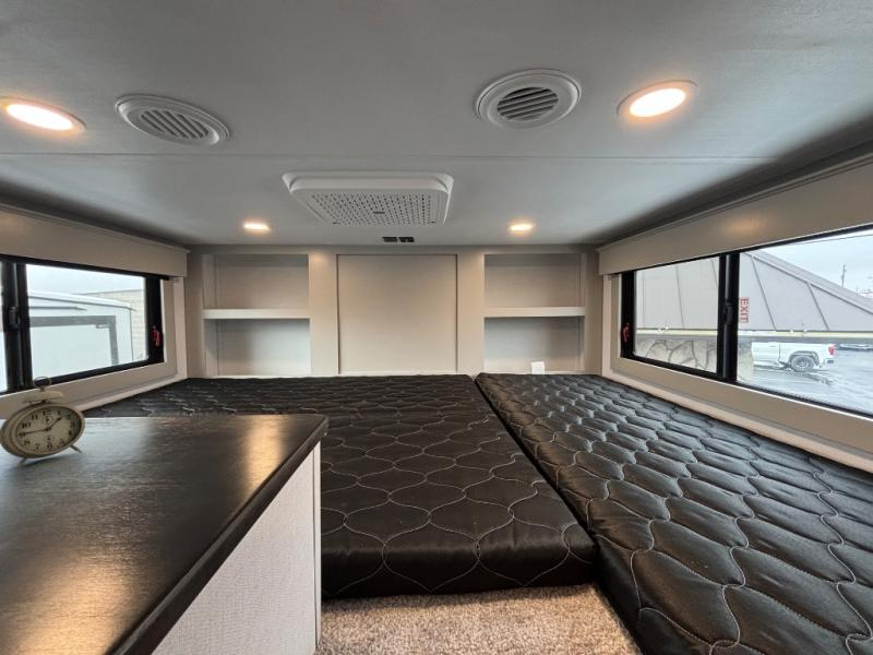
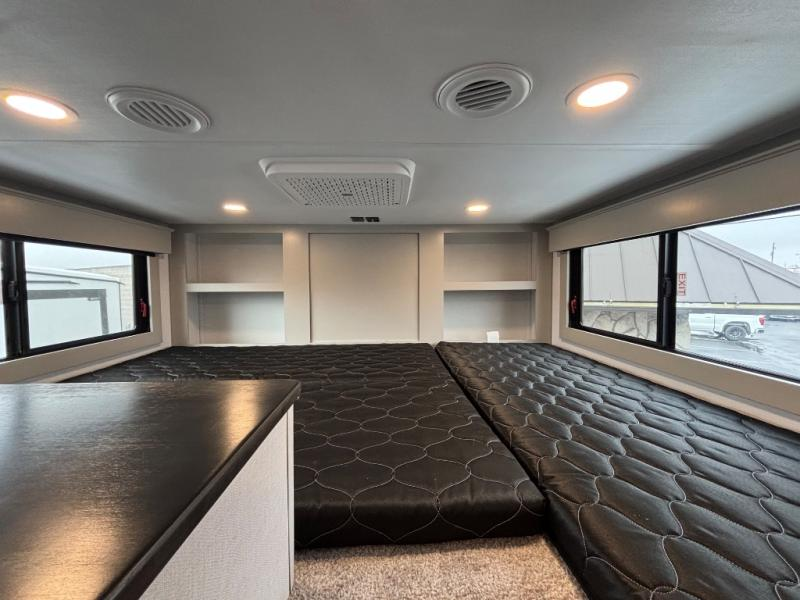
- alarm clock (45, 417)
